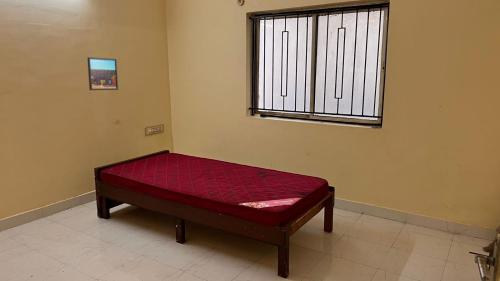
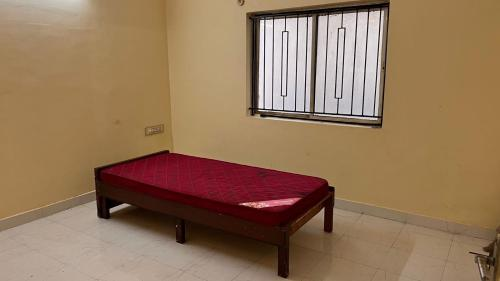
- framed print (103, 74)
